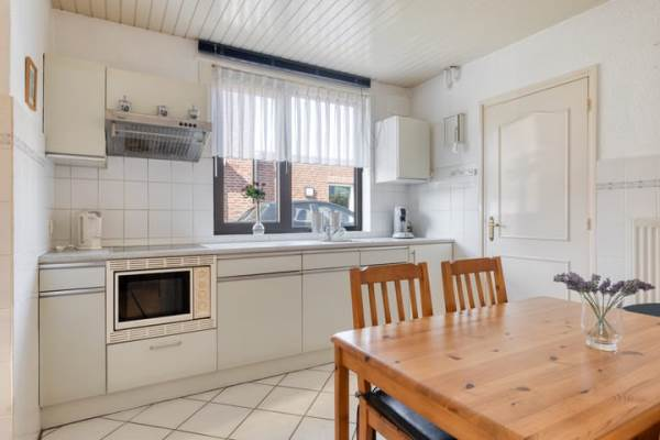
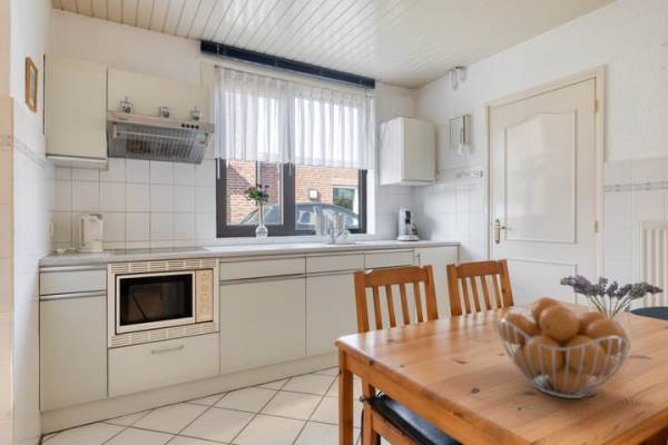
+ fruit basket (558, 344)
